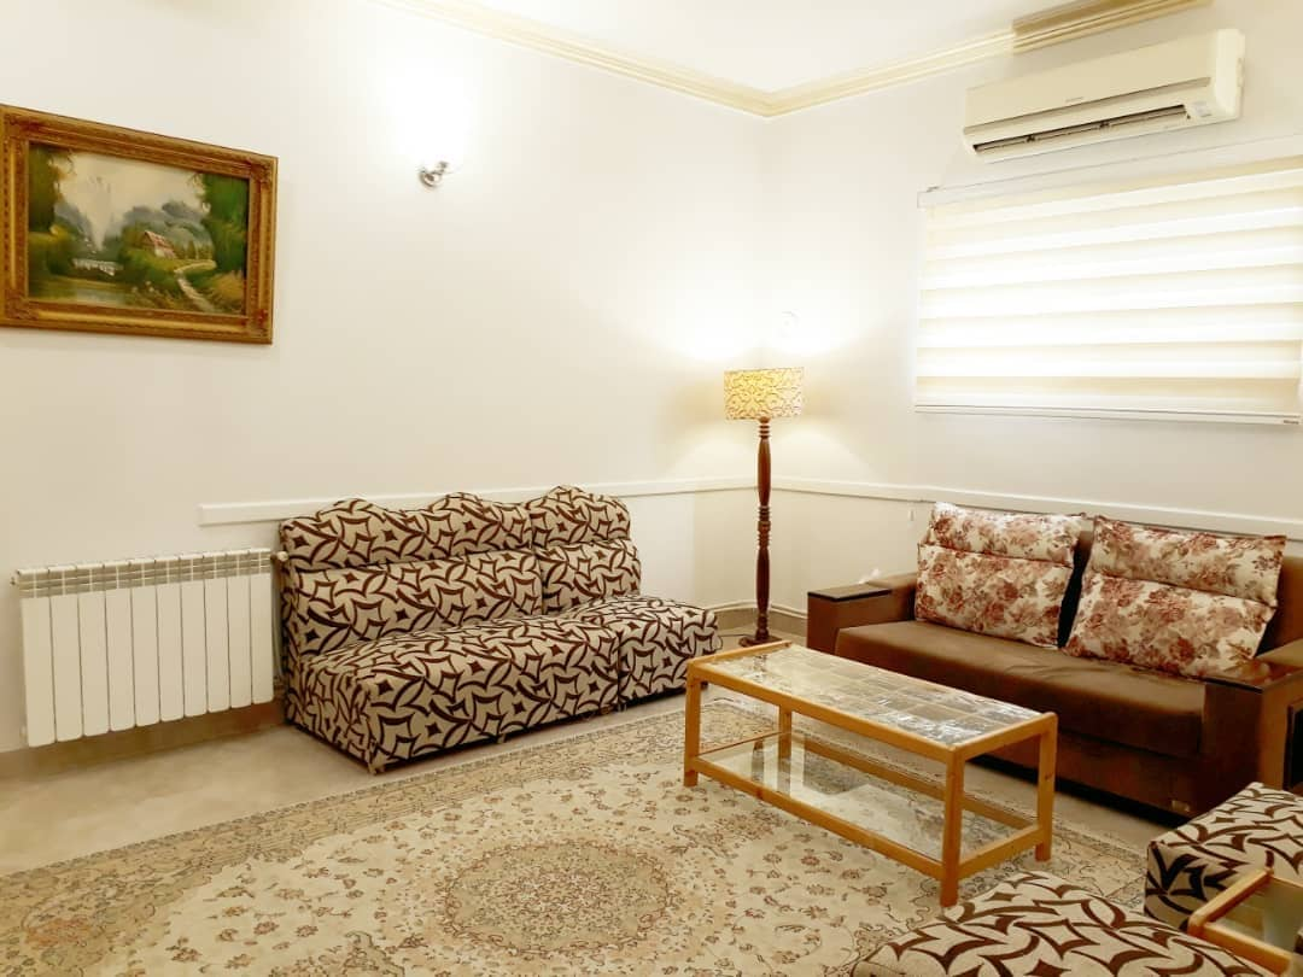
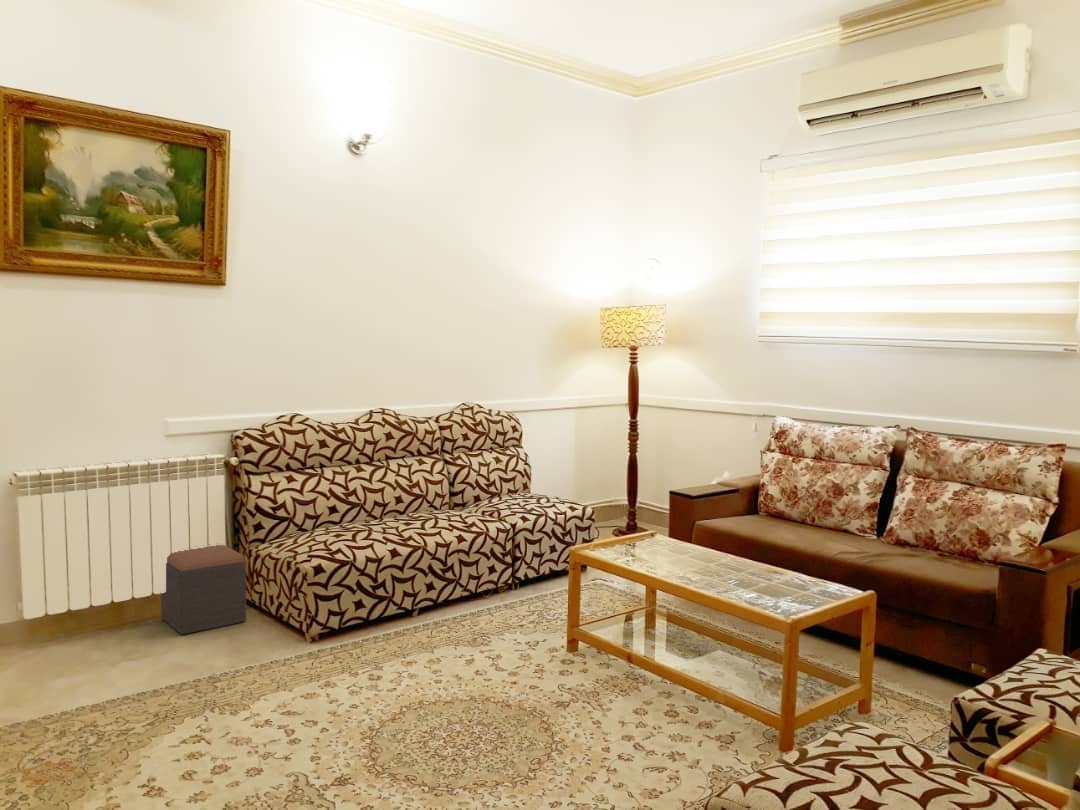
+ footstool (203, 585)
